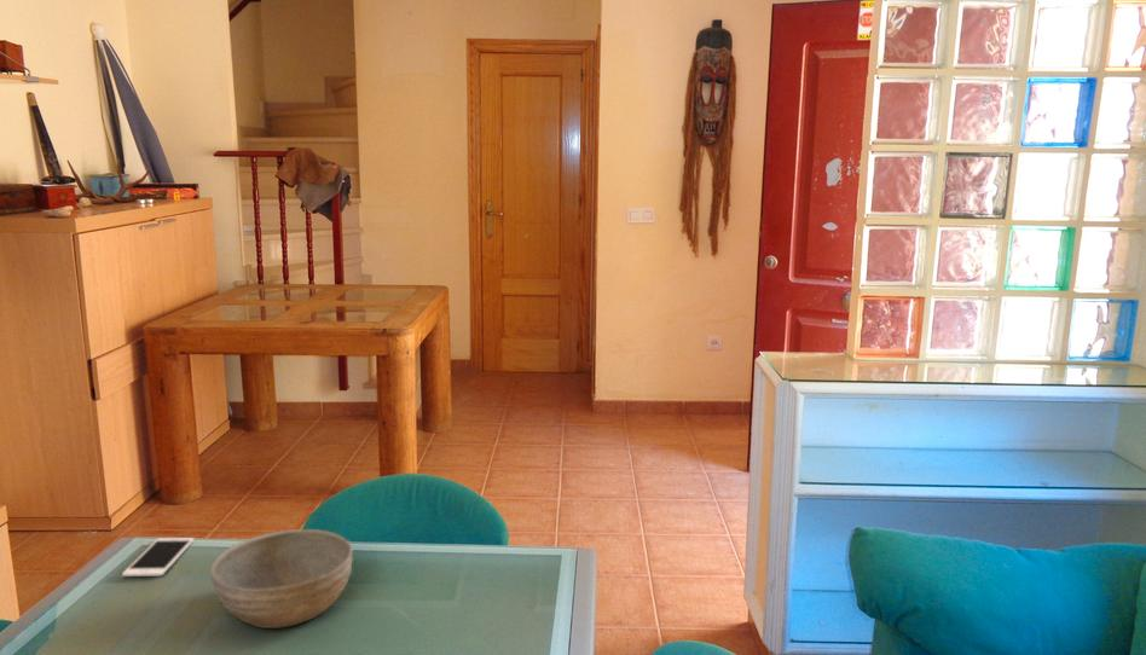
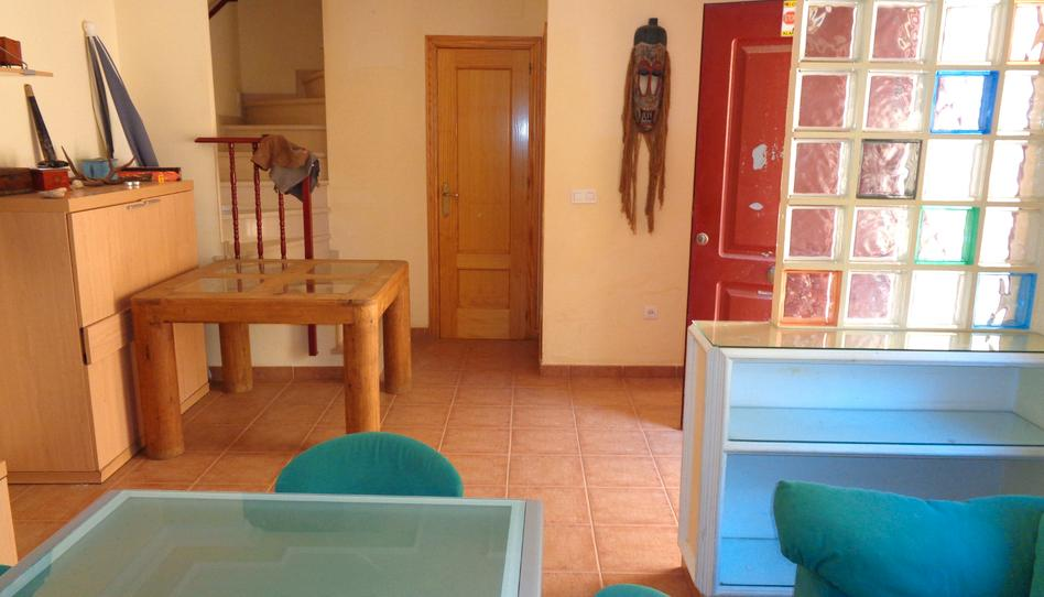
- cell phone (160, 556)
- bowl (284, 580)
